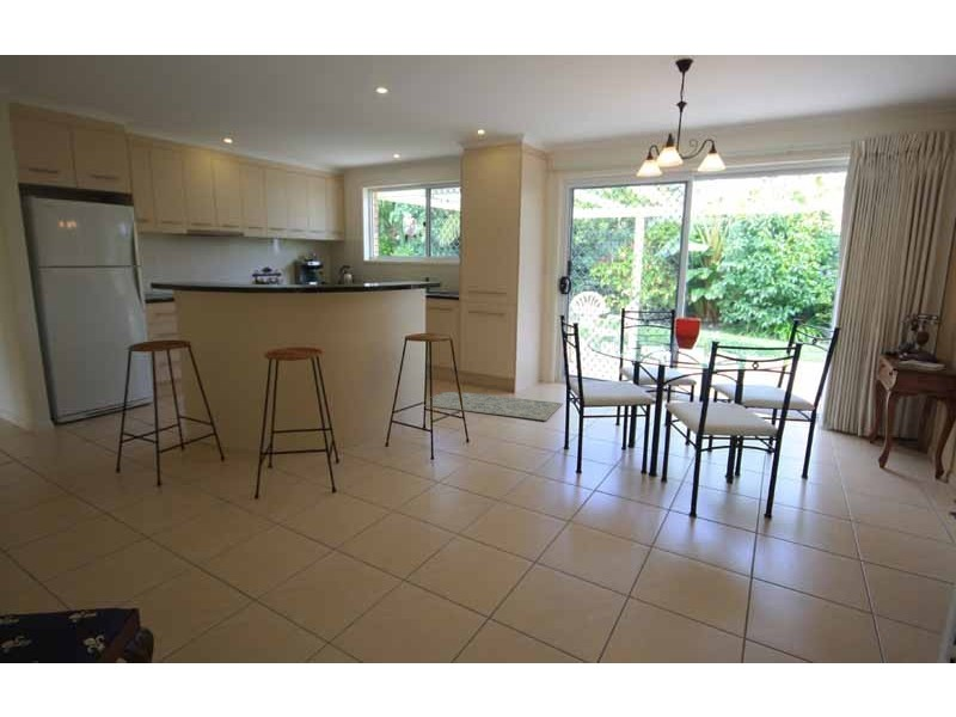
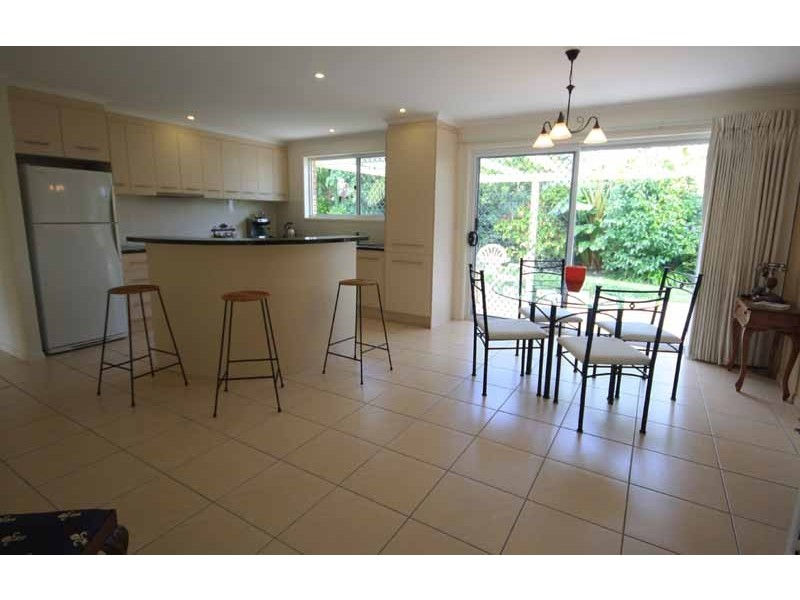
- rug (490, 403)
